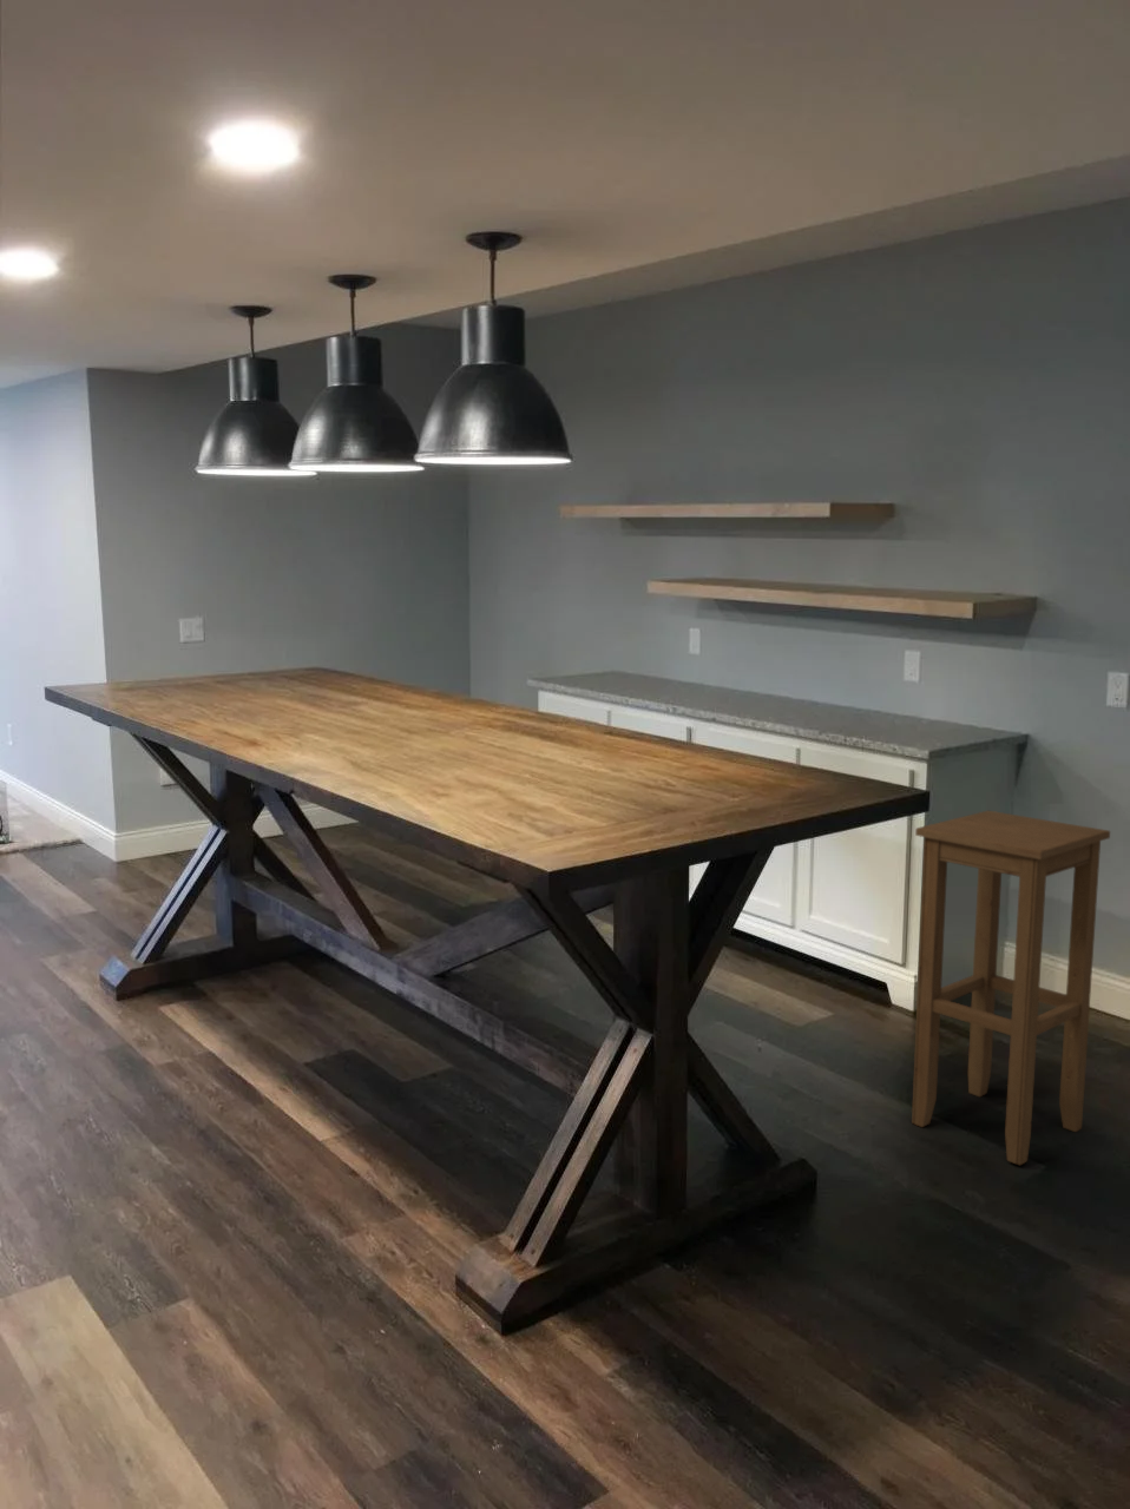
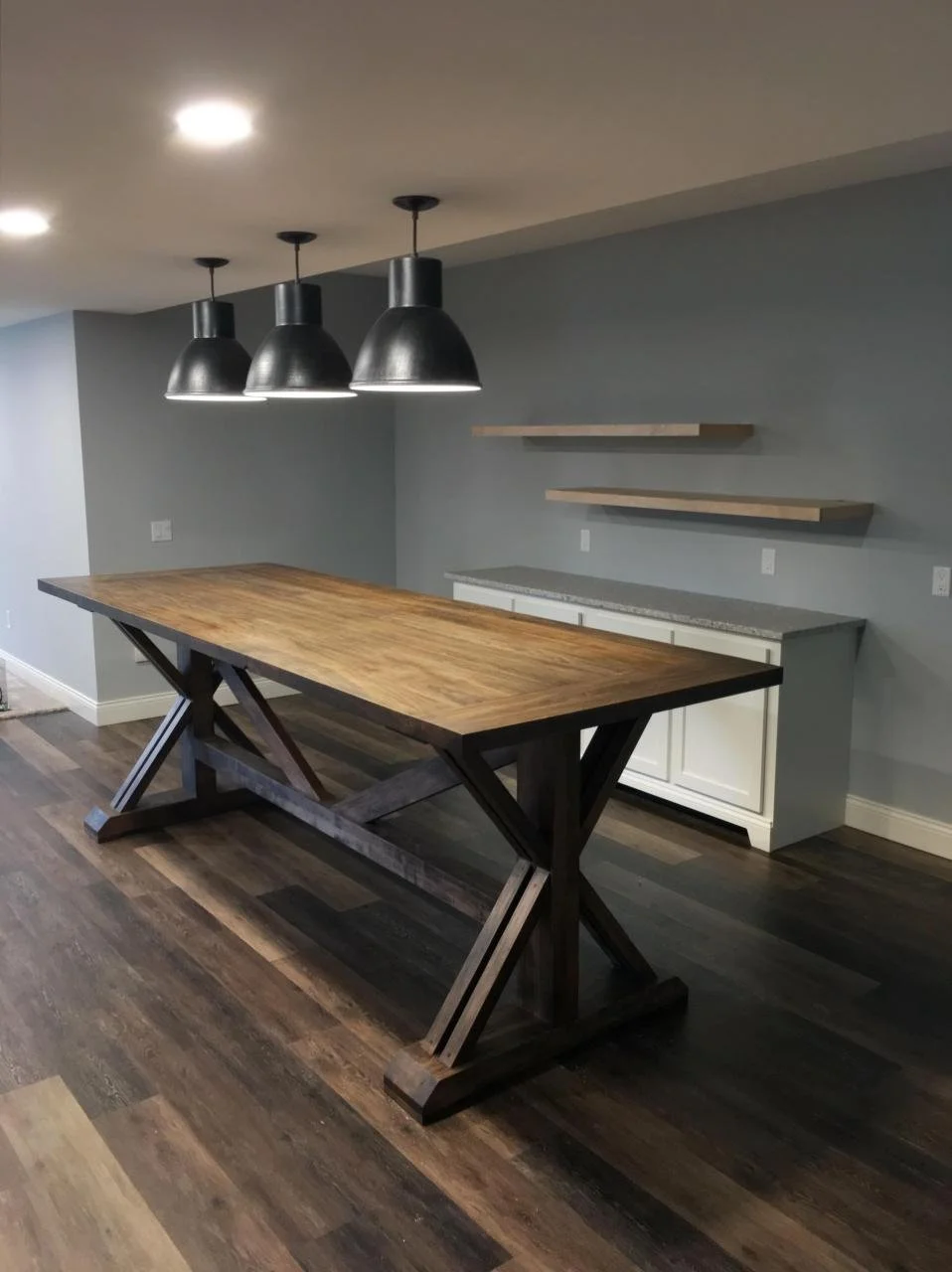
- stool (1004, 980)
